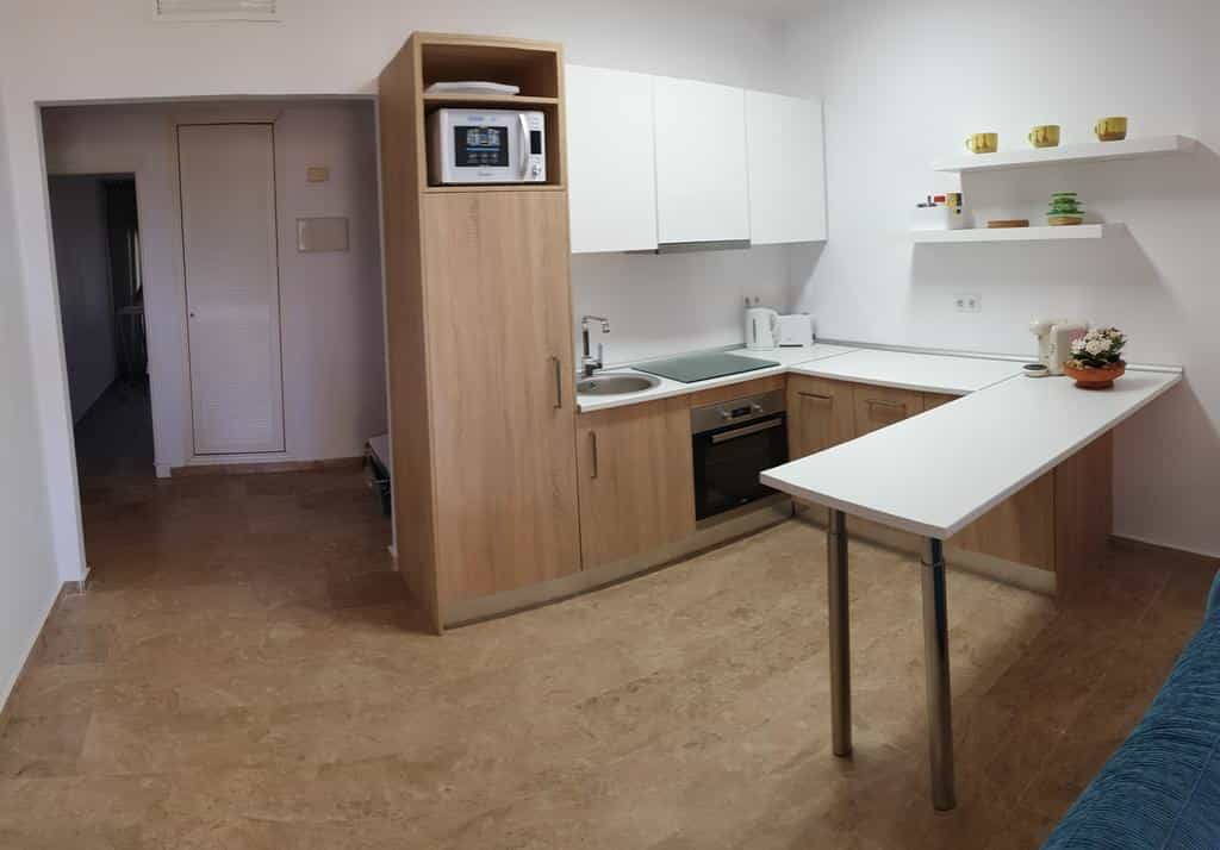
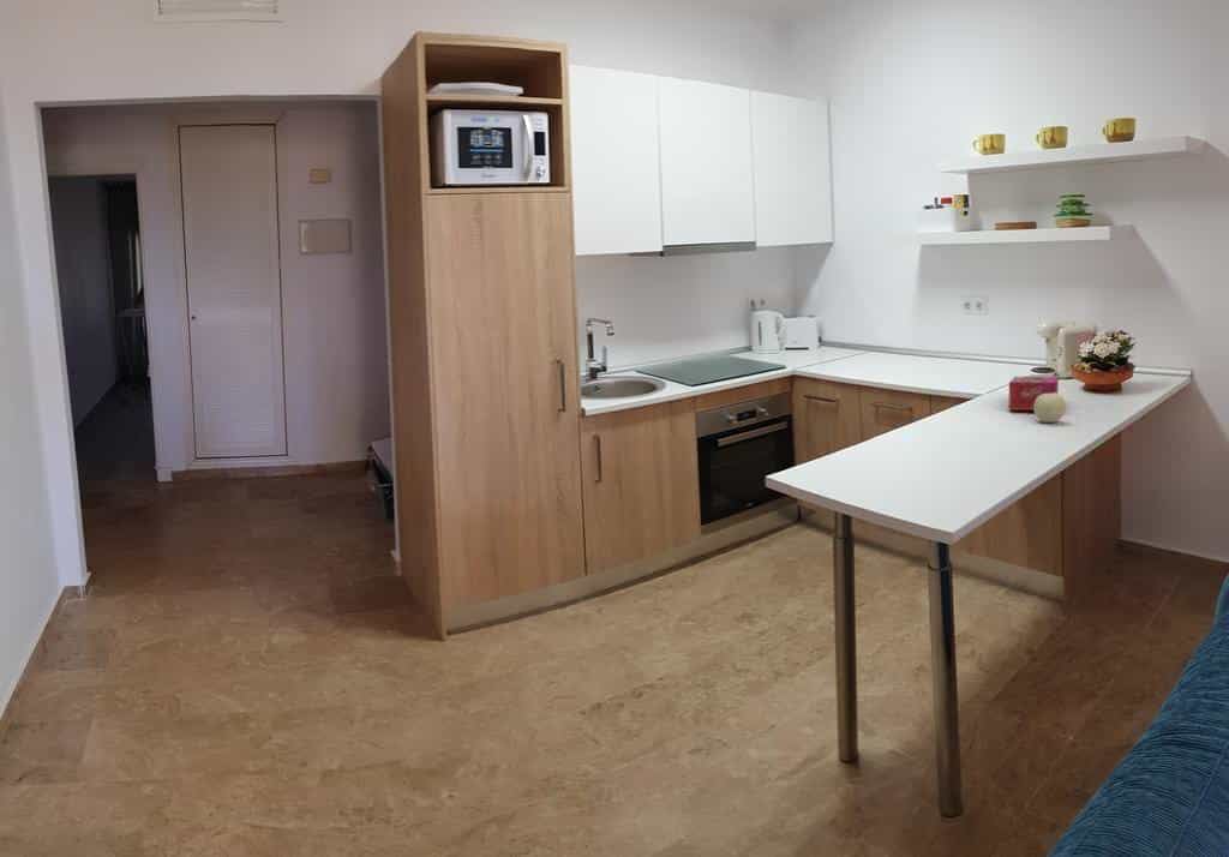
+ tissue box (1033, 392)
+ fruit (1049, 407)
